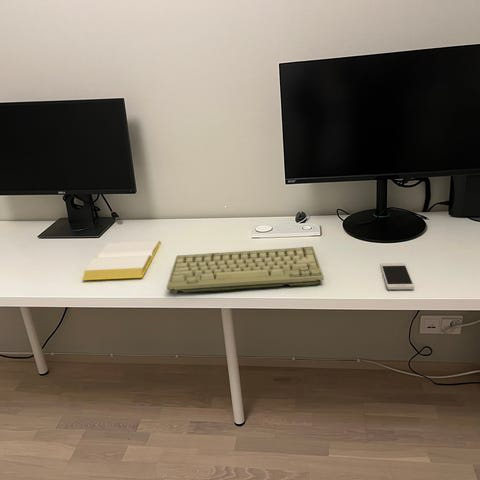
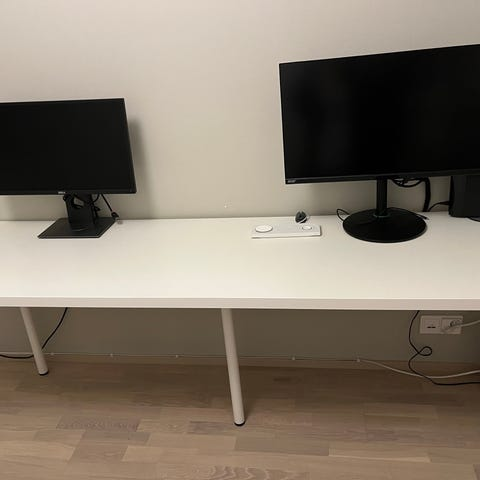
- keyboard (244, 267)
- notepad (123, 257)
- smartphone (396, 275)
